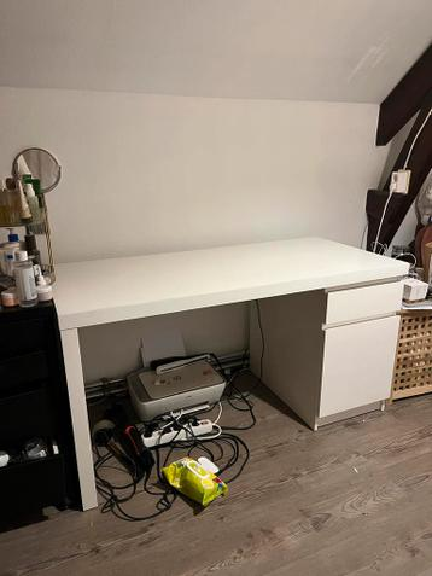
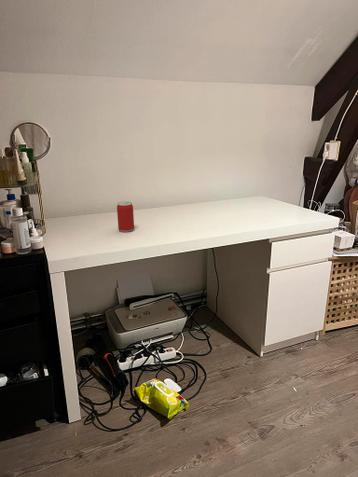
+ beer can (125, 216)
